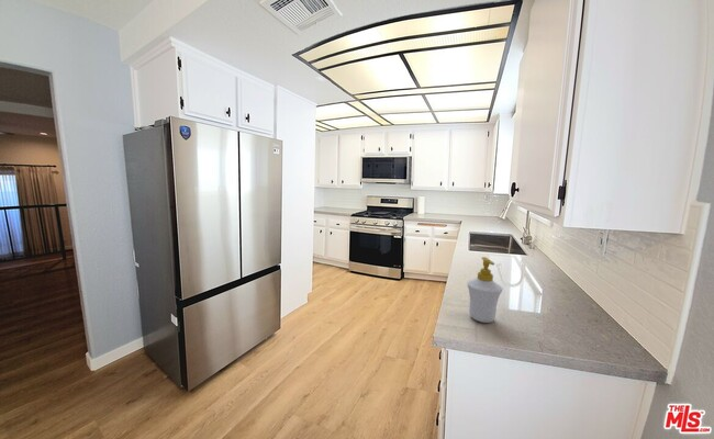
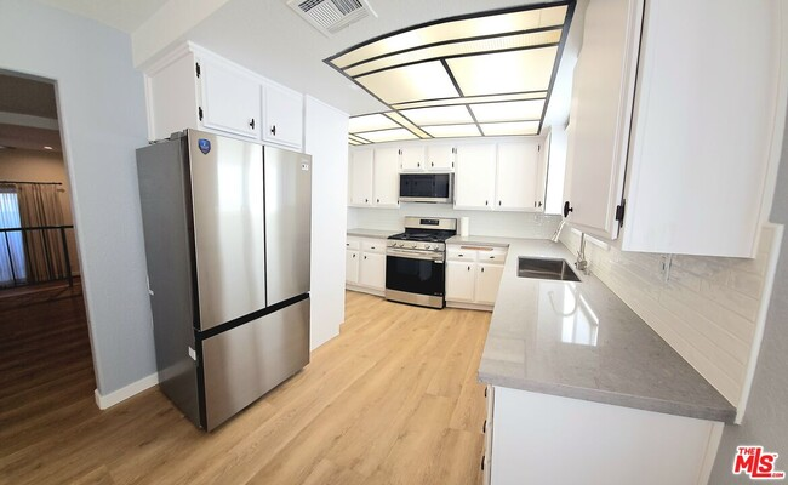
- soap bottle (483, 289)
